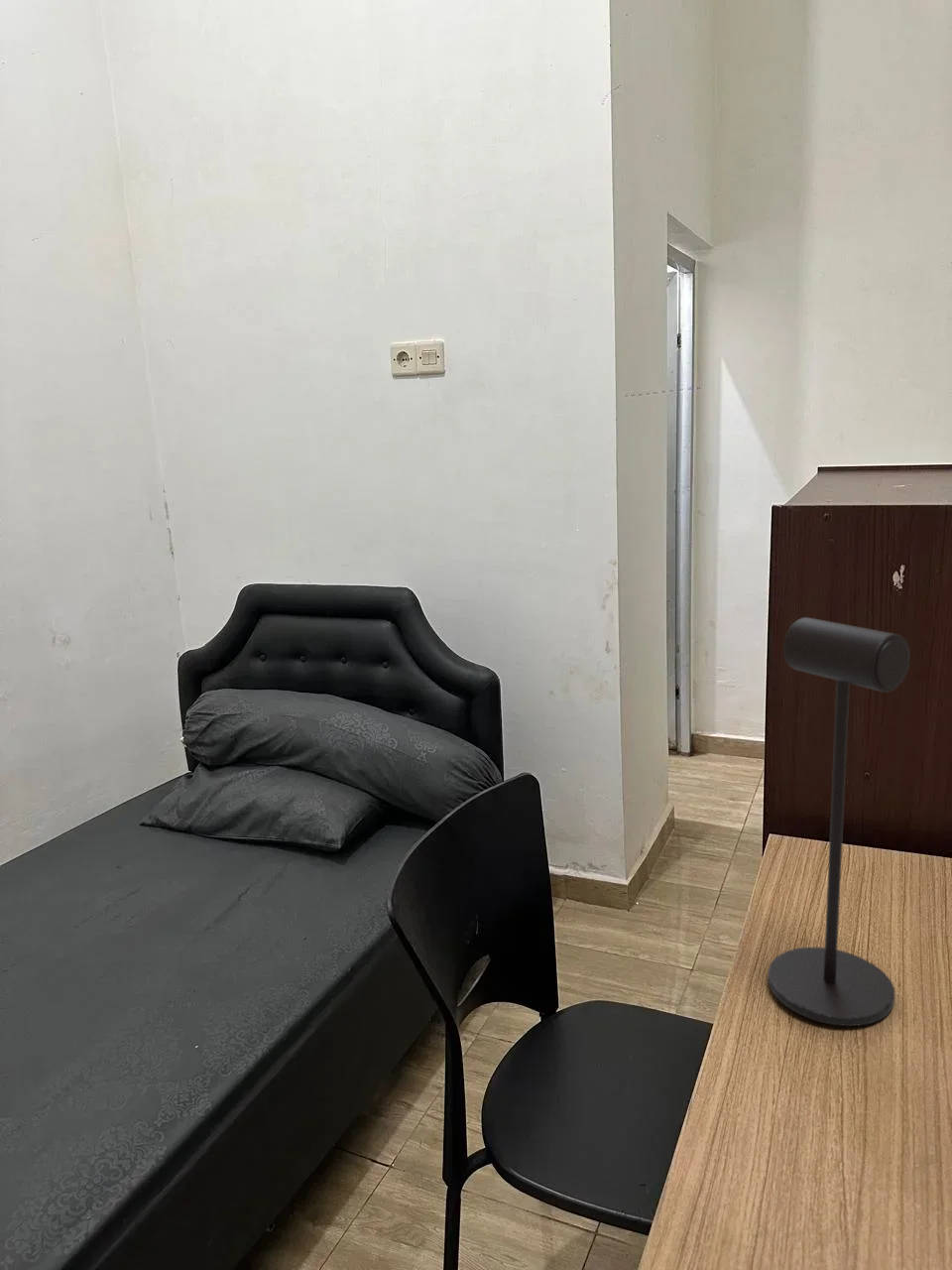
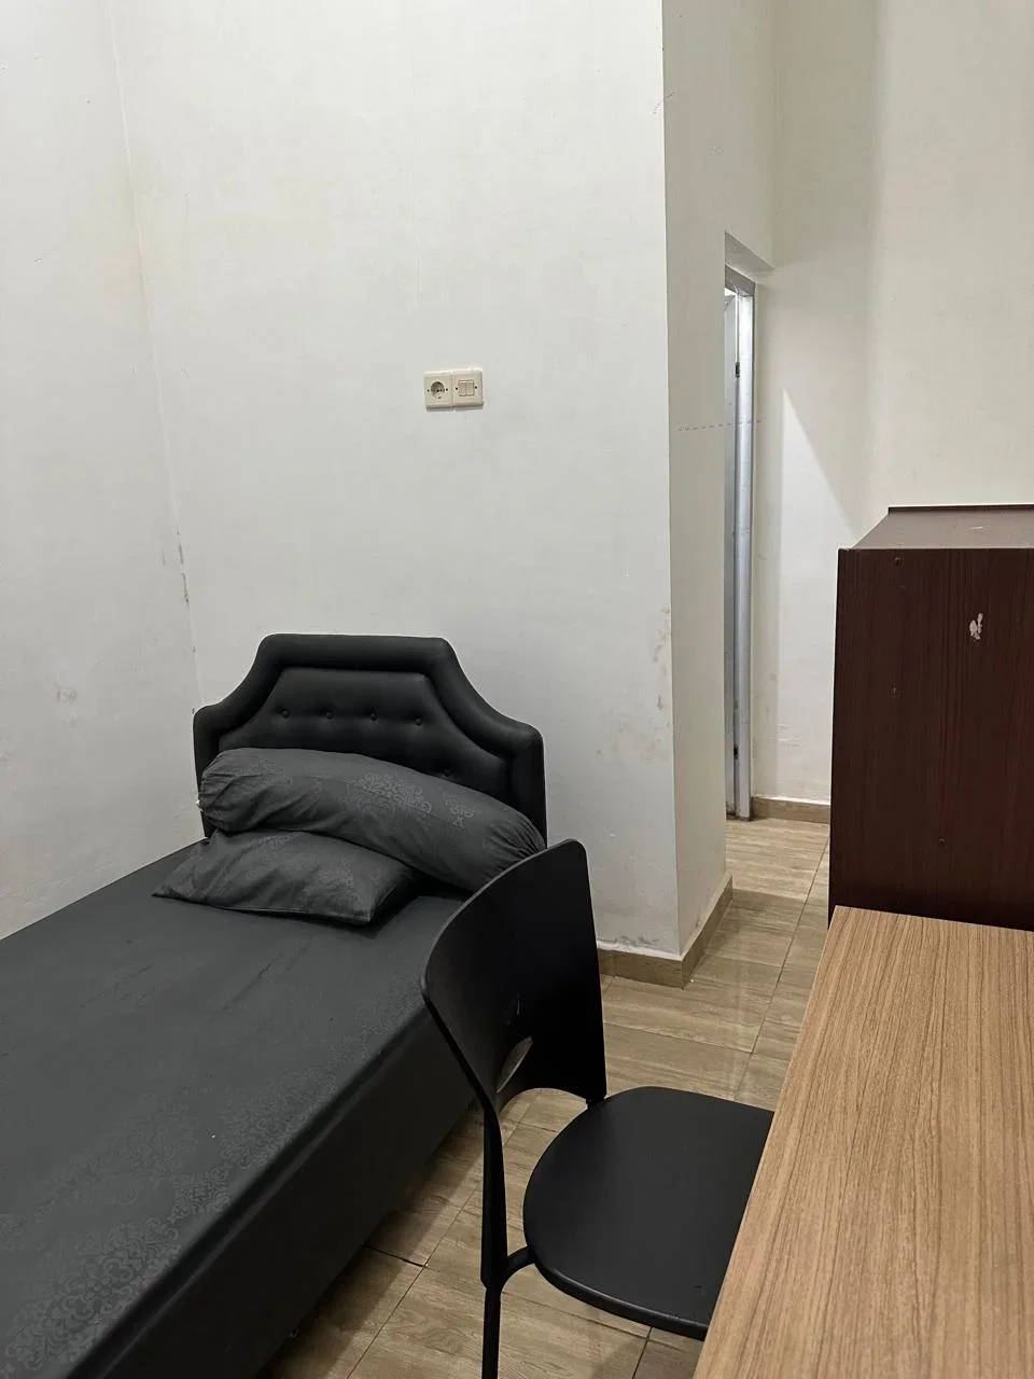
- desk lamp (837, 816)
